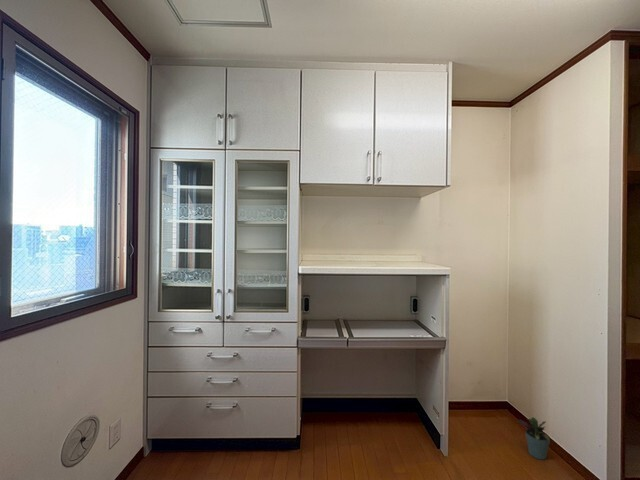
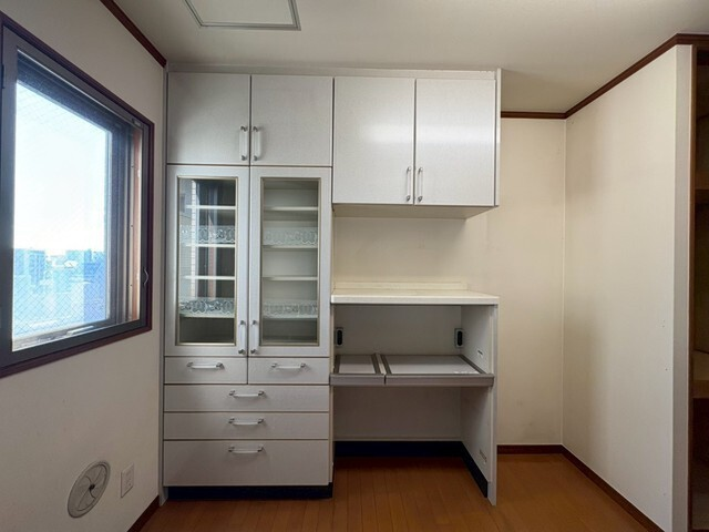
- potted plant (533, 434)
